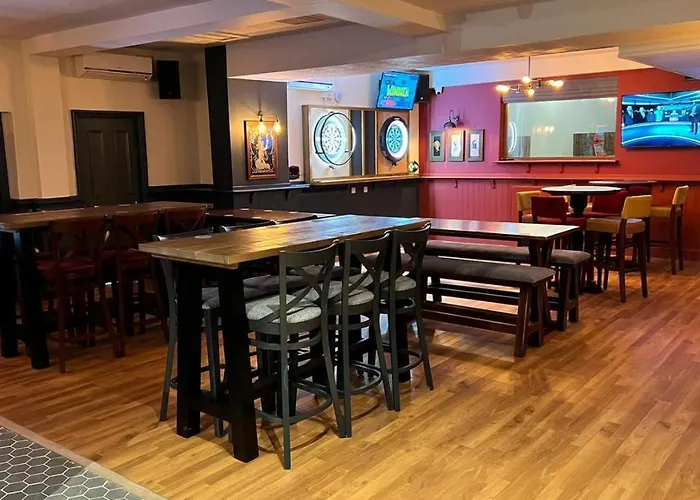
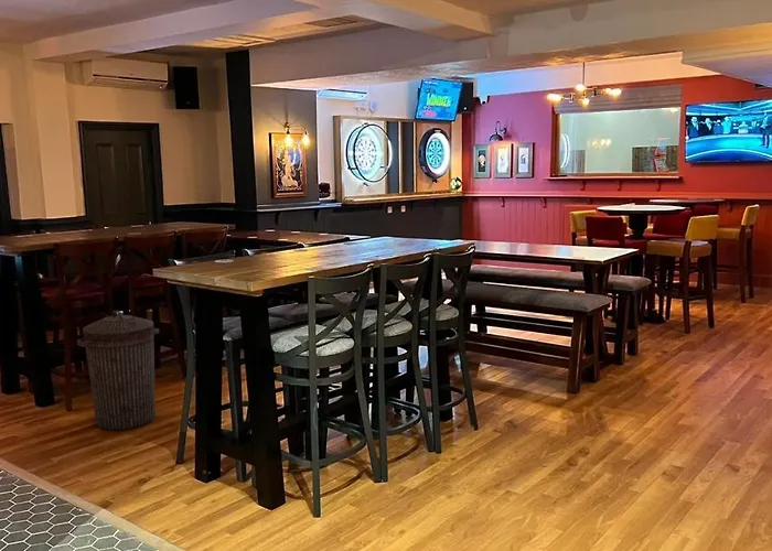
+ trash can (121, 366)
